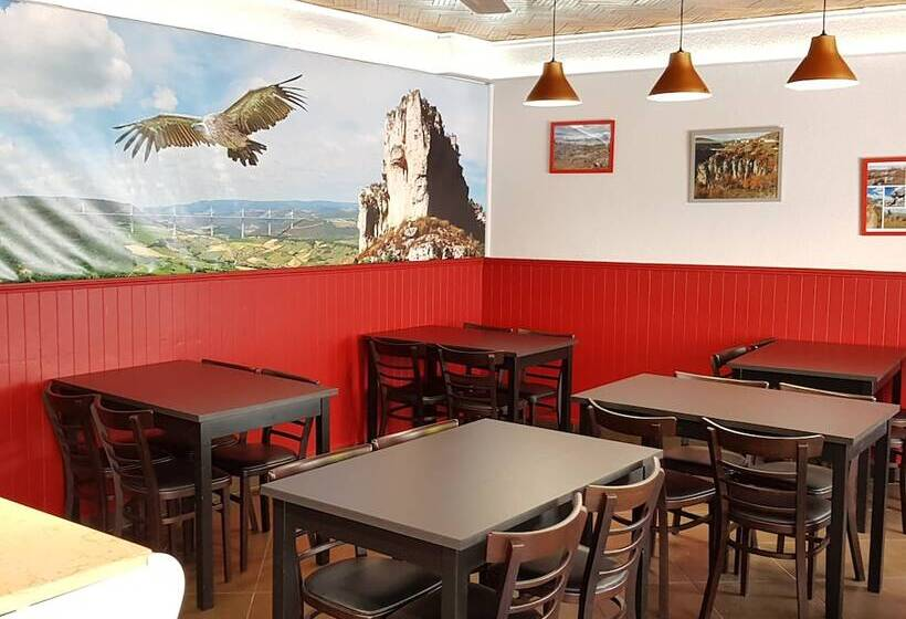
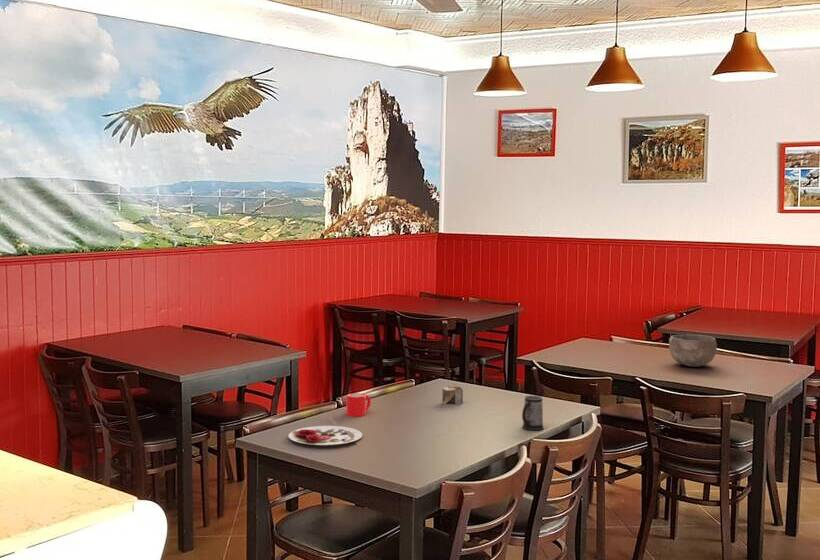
+ architectural model (452, 389)
+ plate (325, 434)
+ mug (530, 413)
+ bowl (692, 351)
+ mug (359, 404)
